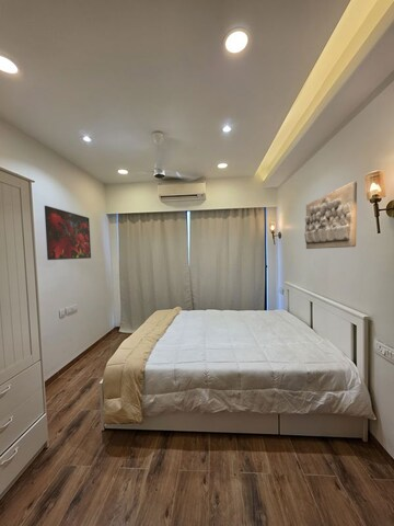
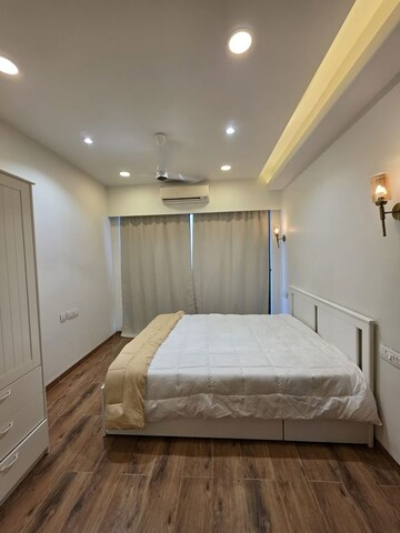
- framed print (71, 236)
- relief panel (324, 221)
